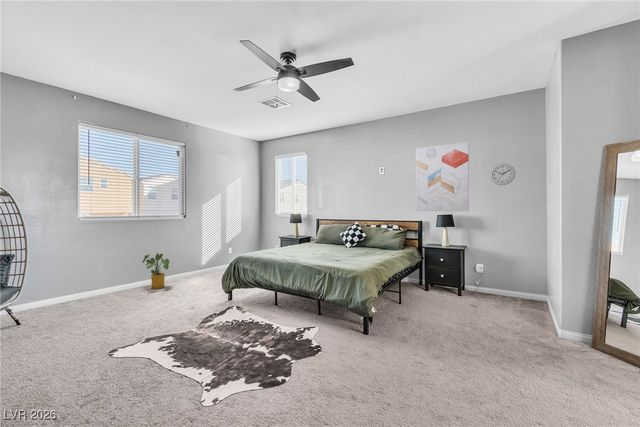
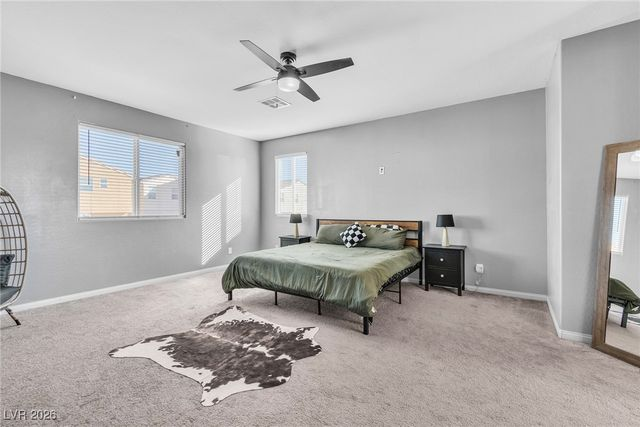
- house plant (156, 270)
- wall art (441, 178)
- wall clock (502, 174)
